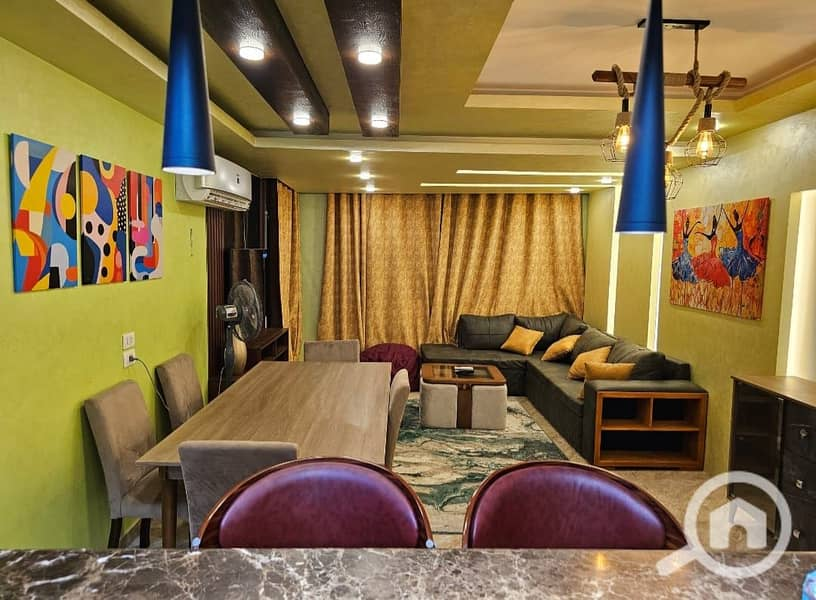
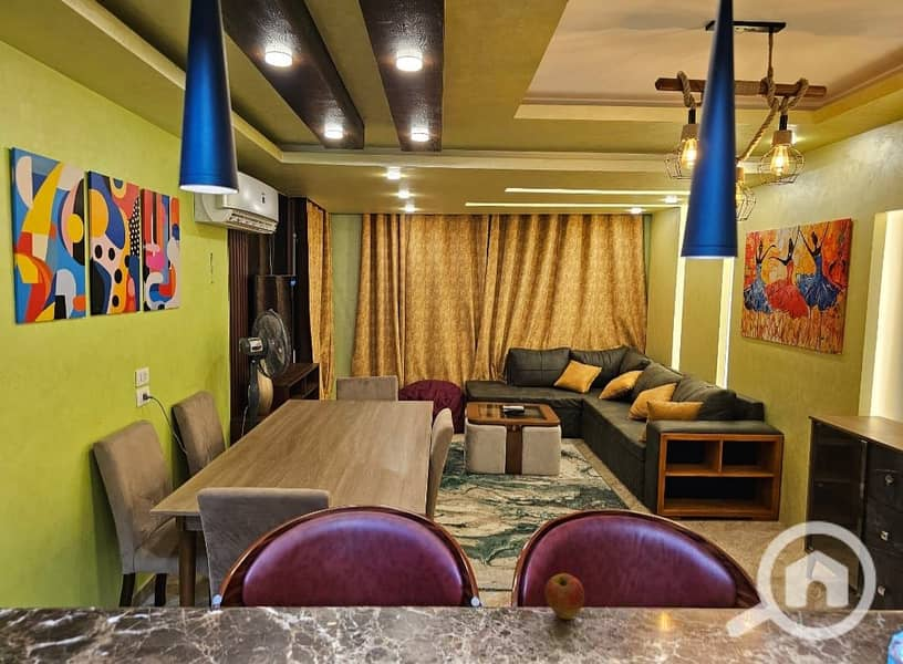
+ fruit (564, 593)
